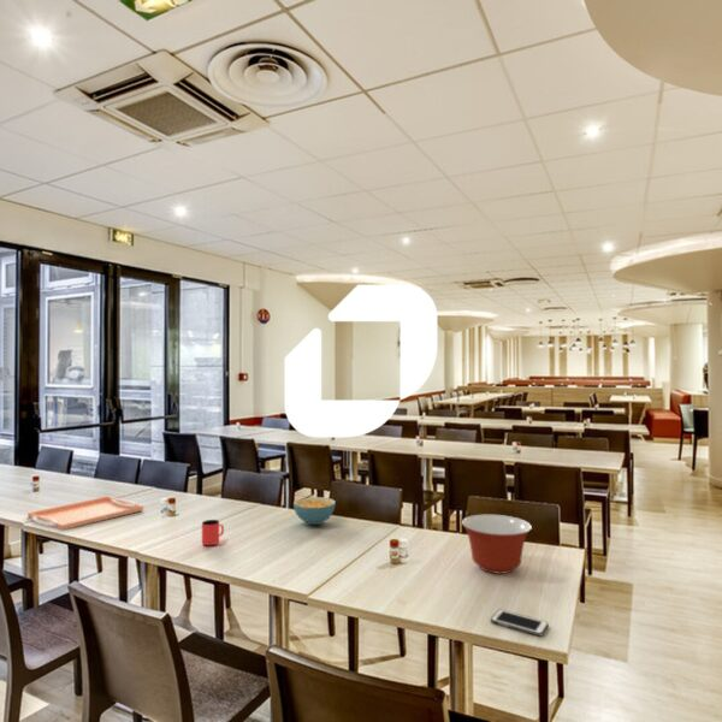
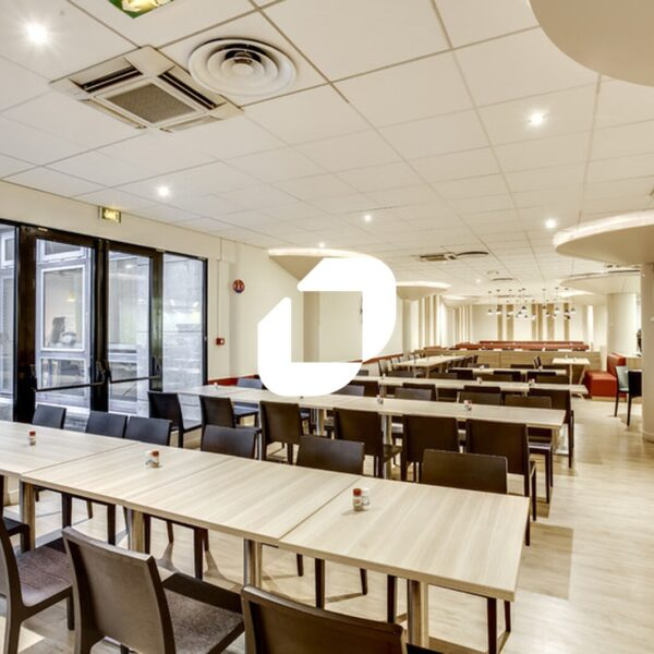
- cup (213, 531)
- cereal bowl (314, 513)
- cell phone (519, 622)
- mixing bowl (496, 545)
- serving tray (87, 511)
